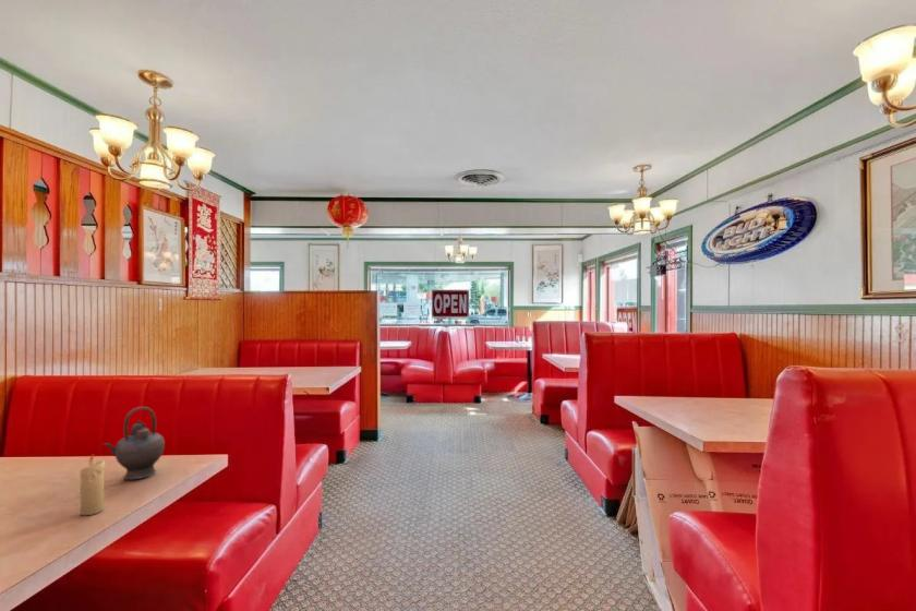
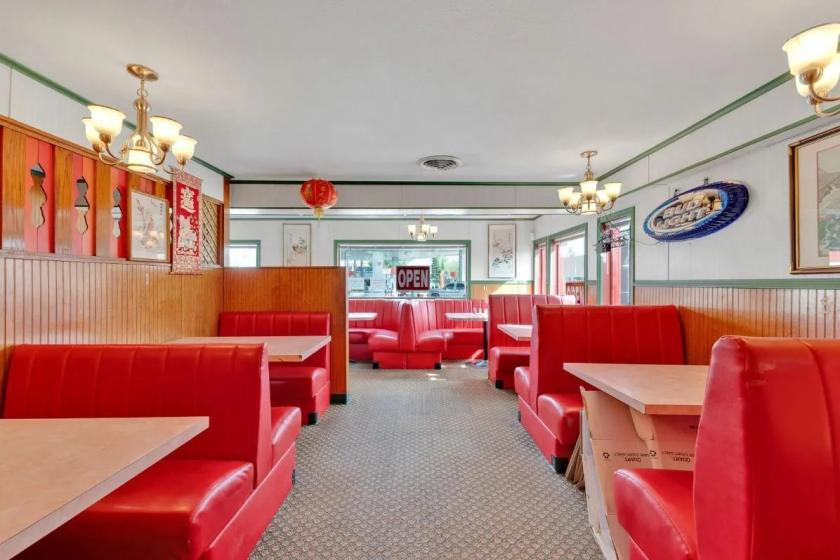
- teapot (134, 442)
- candle (92, 482)
